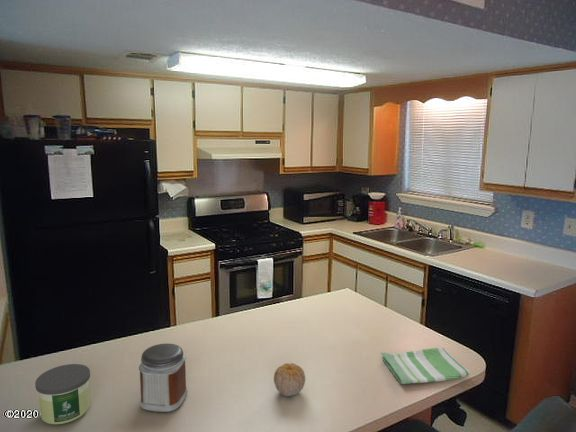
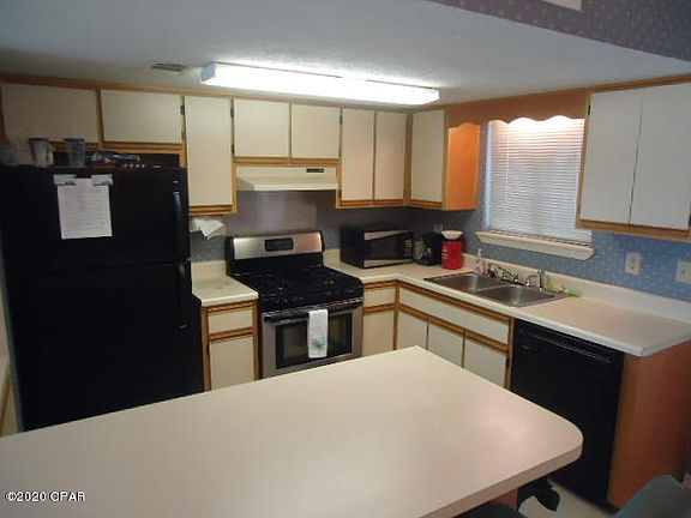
- candle (64, 394)
- jar (163, 375)
- dish towel (423, 364)
- fruit (289, 379)
